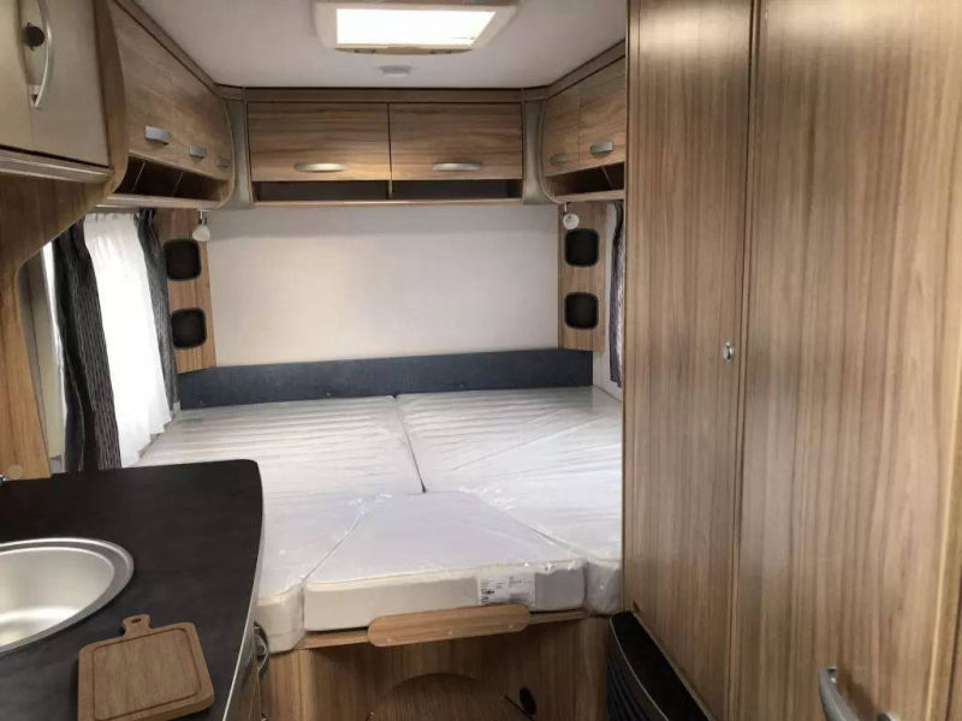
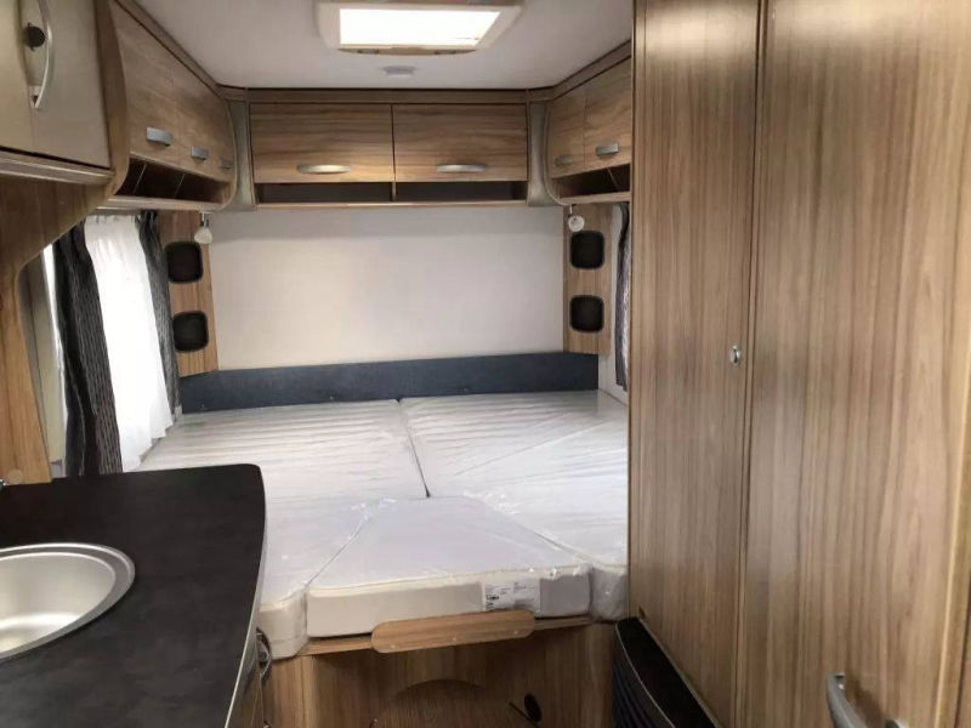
- chopping board (141, 663)
